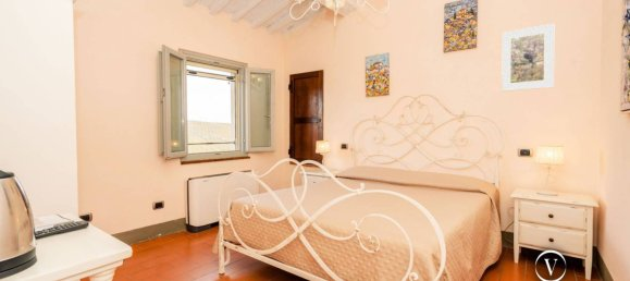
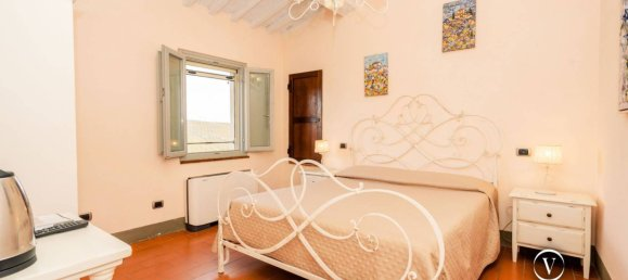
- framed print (527, 59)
